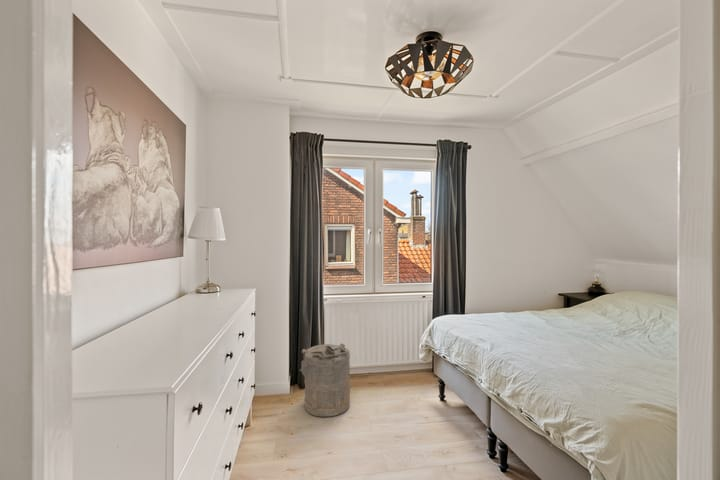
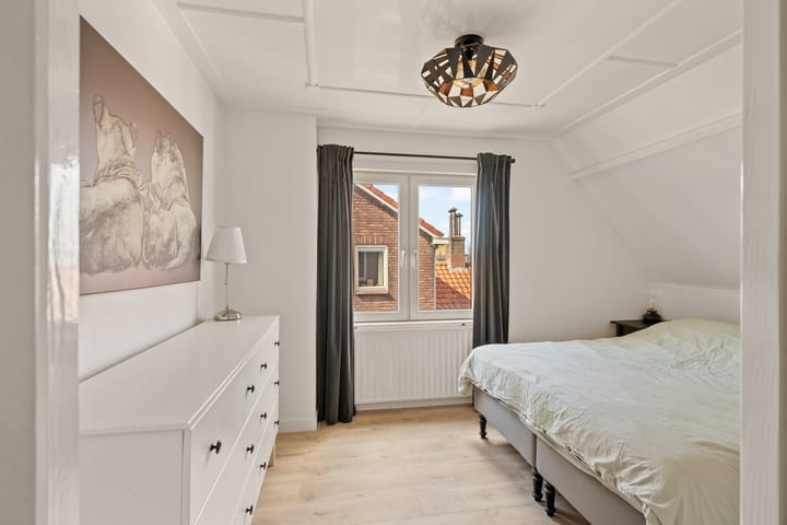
- laundry hamper (325, 375)
